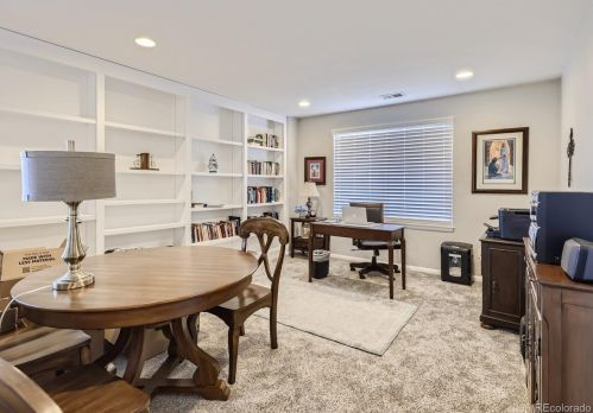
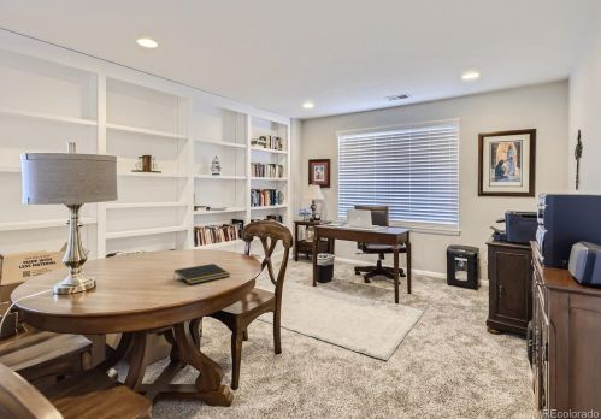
+ notepad (202, 272)
